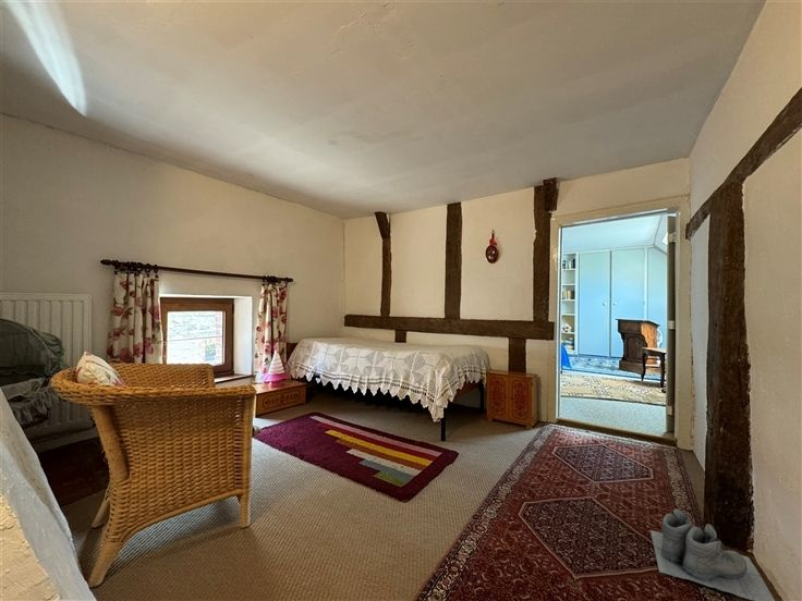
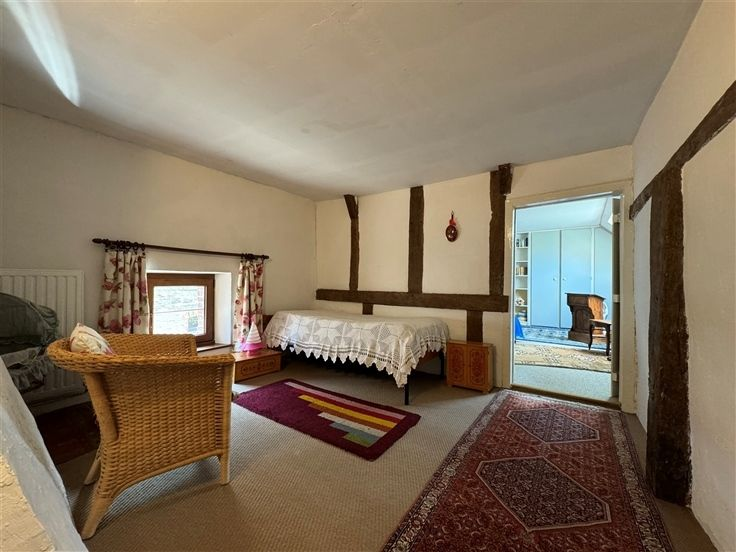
- boots (705, 542)
